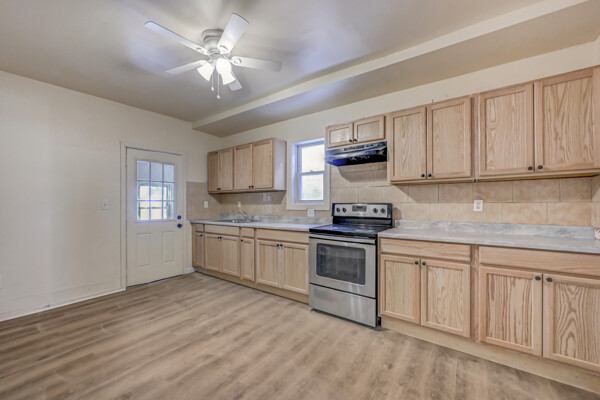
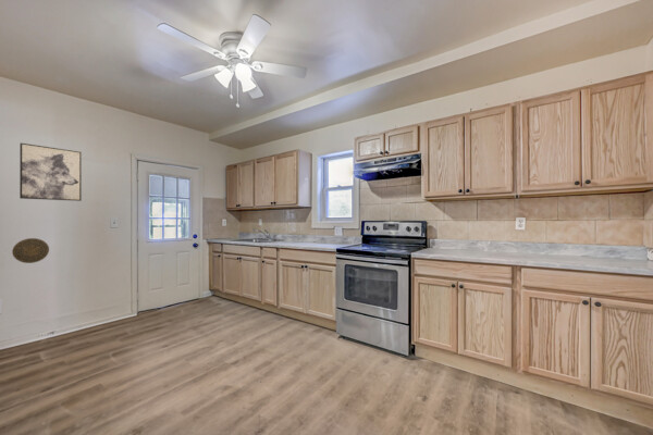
+ wall art (52, 173)
+ decorative plate (30, 250)
